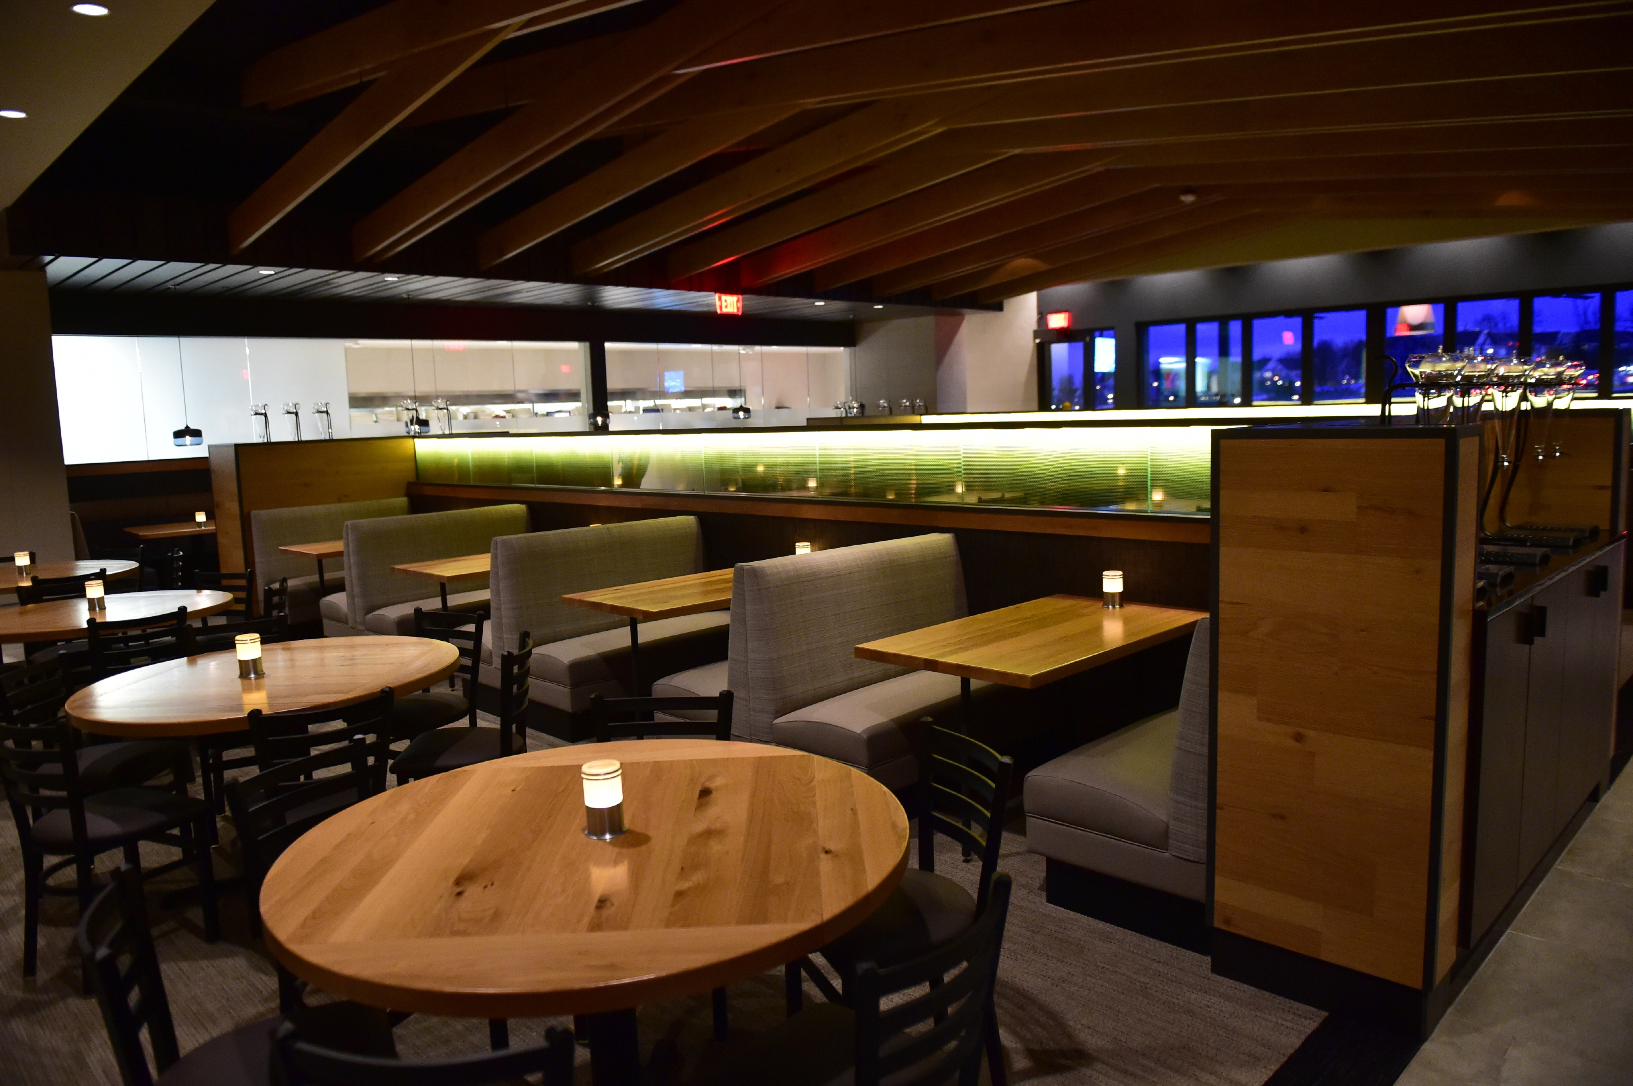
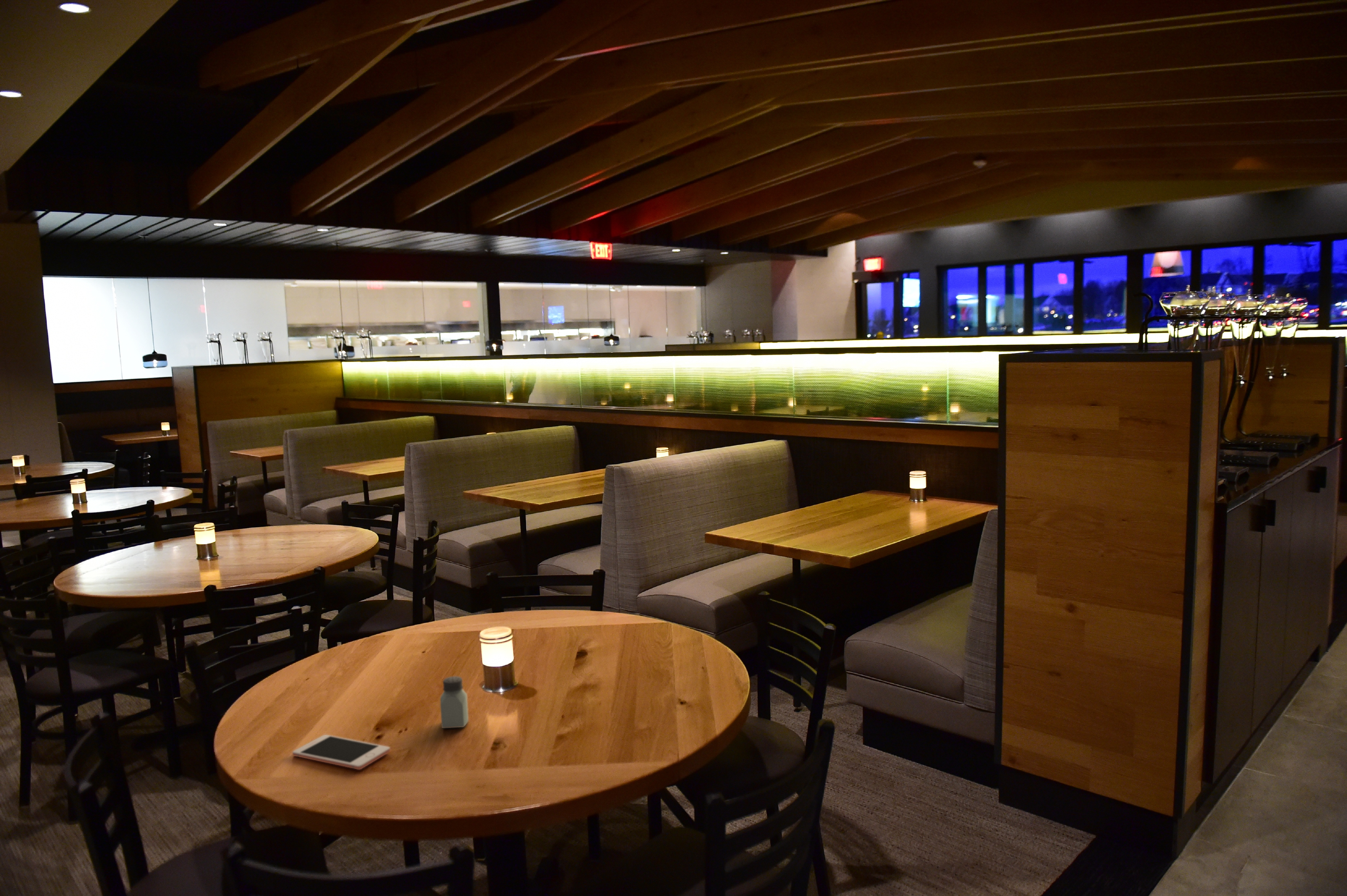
+ saltshaker (454, 701)
+ cell phone (341, 751)
